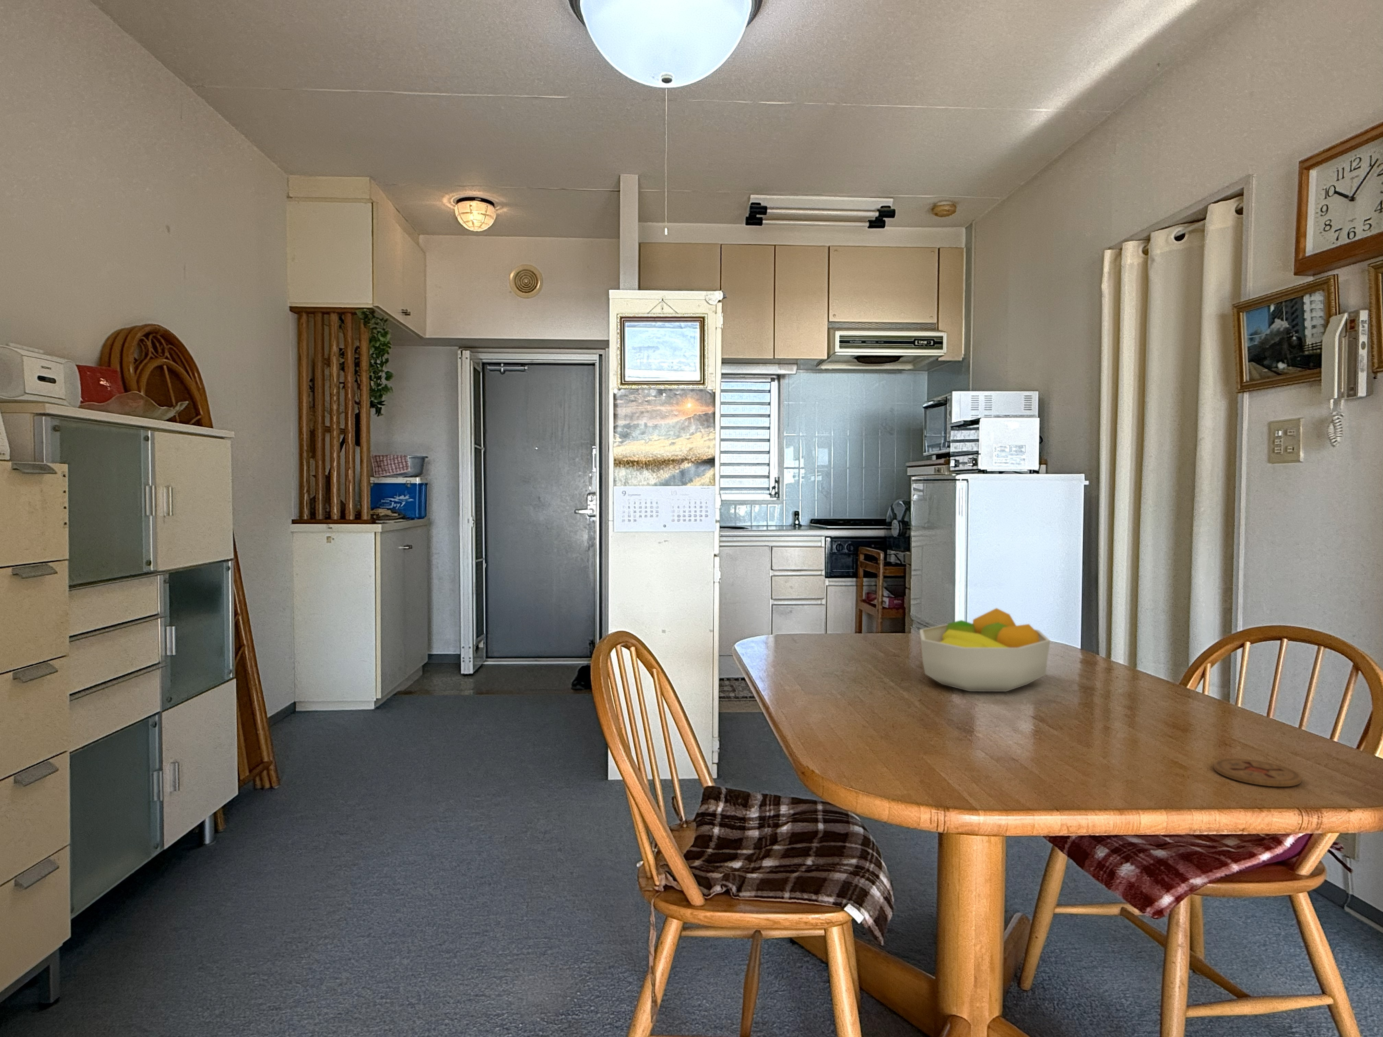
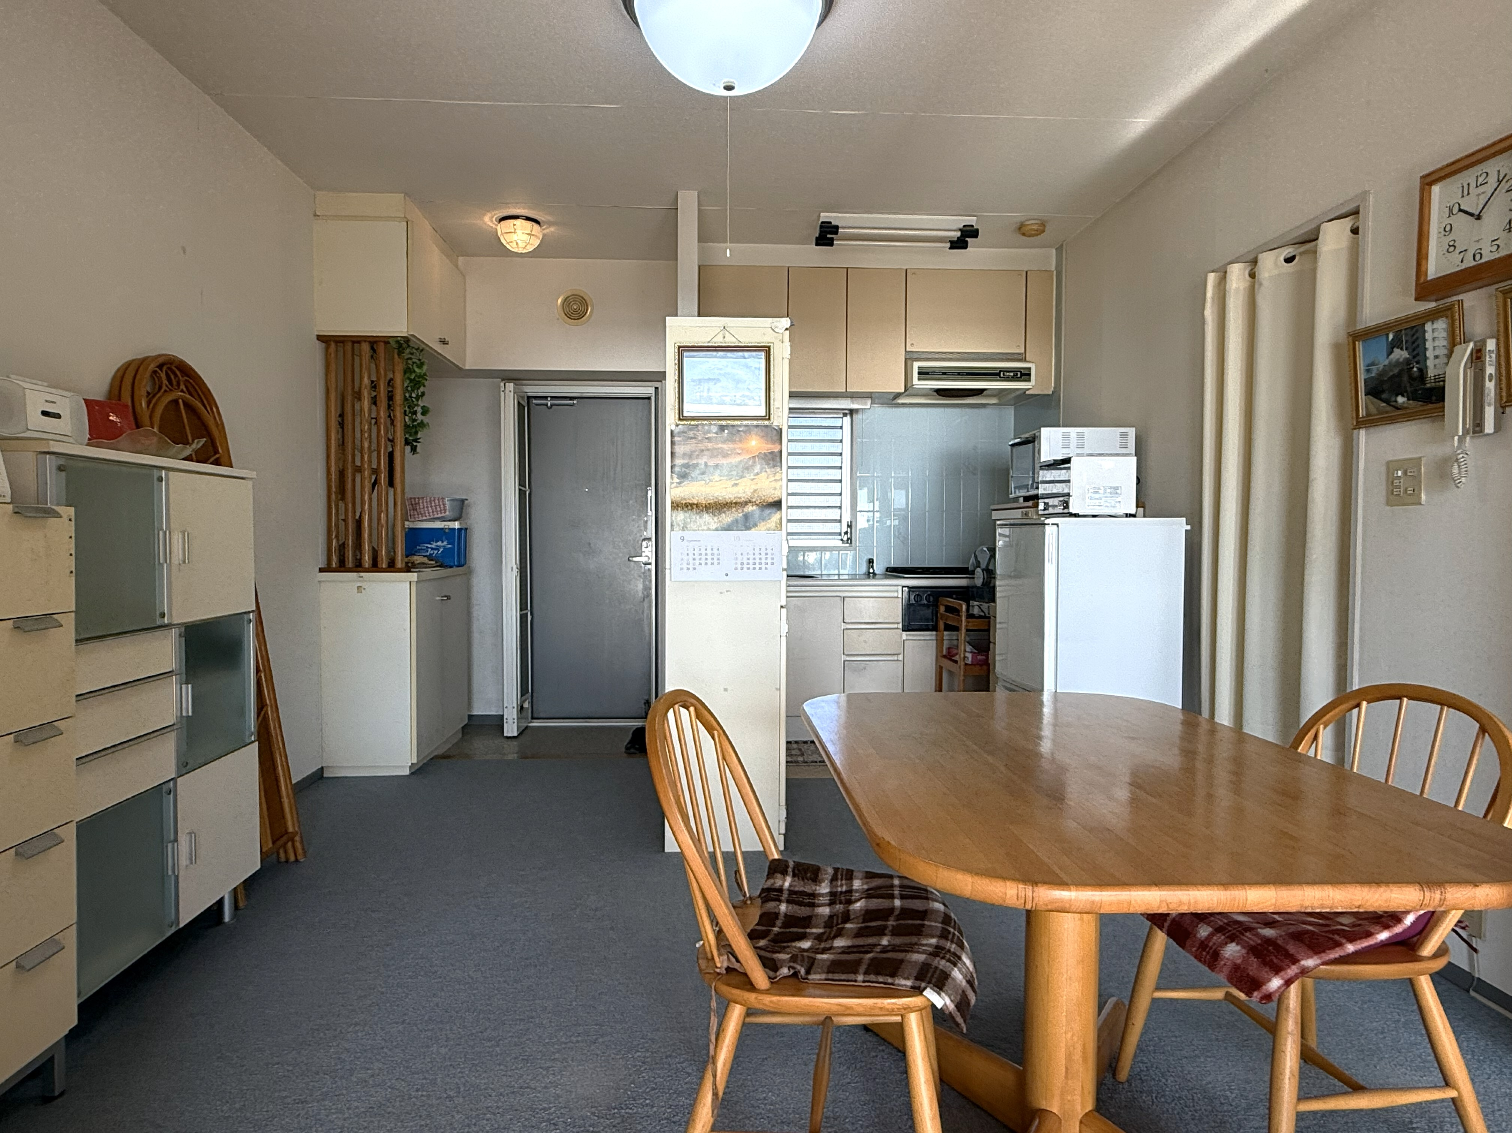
- fruit bowl (982, 647)
- coaster (1257, 772)
